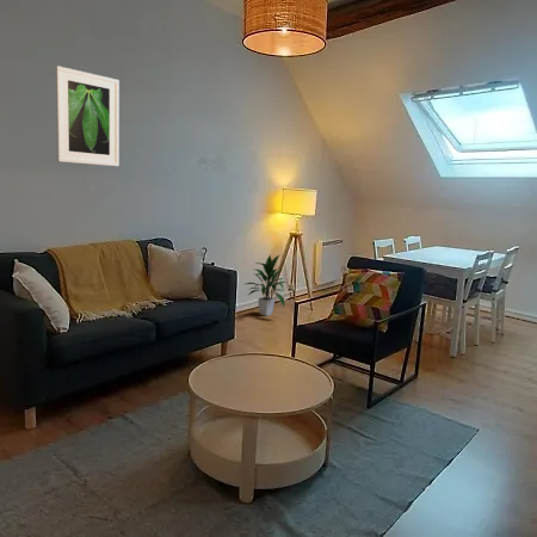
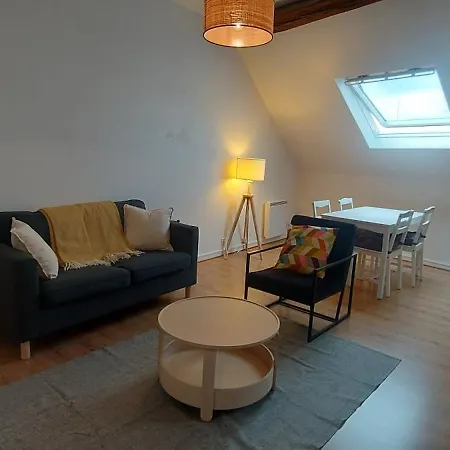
- indoor plant (267, 285)
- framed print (88, 119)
